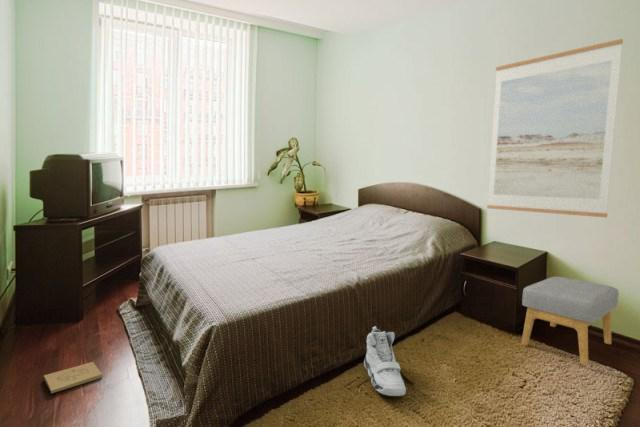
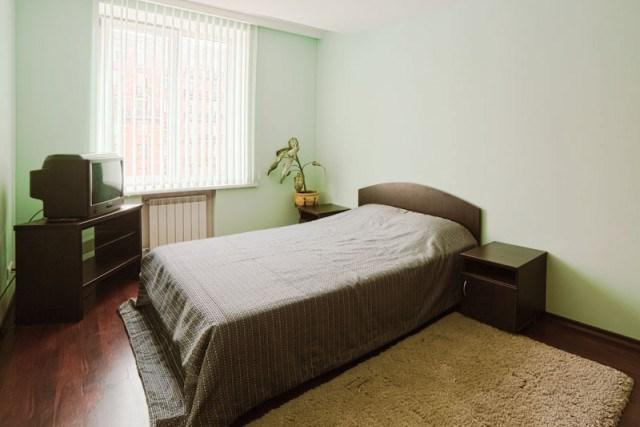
- sneaker (384, 358)
- footstool (569, 314)
- wall art (546, 134)
- box (73, 376)
